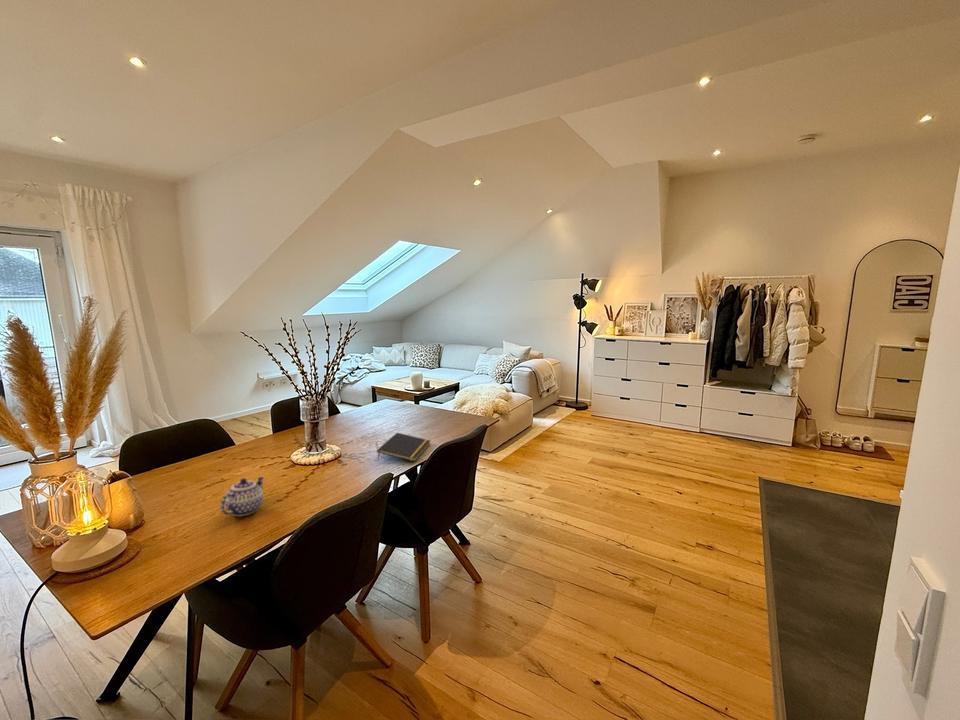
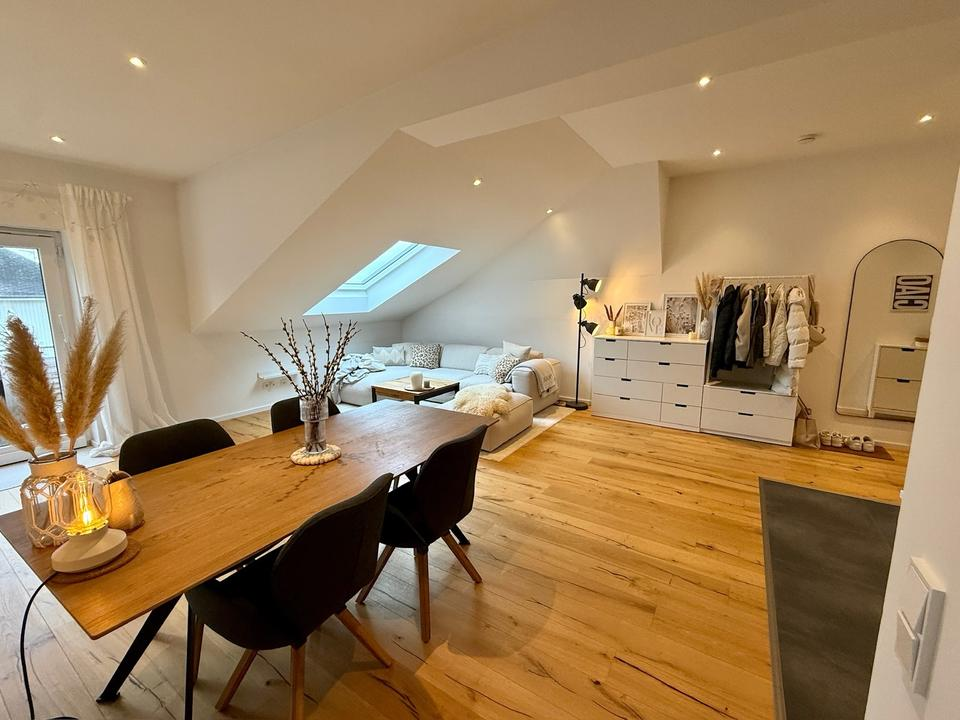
- notepad (405, 446)
- teapot (244, 495)
